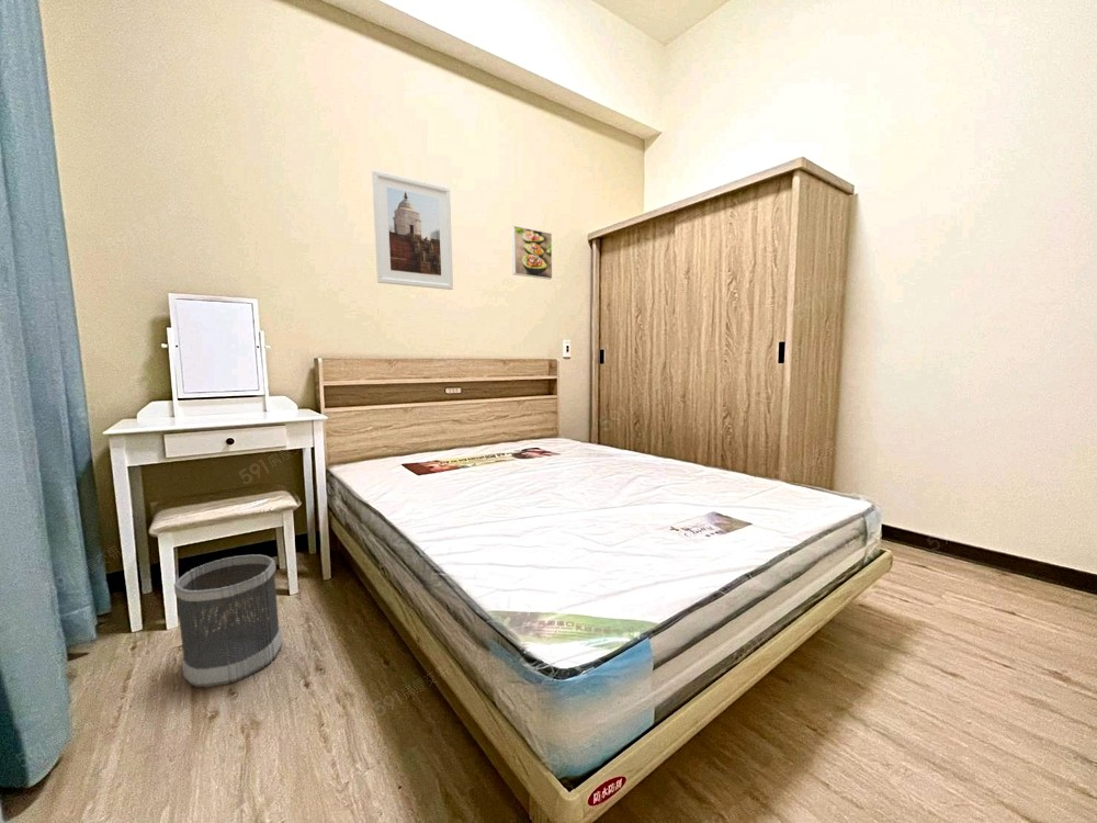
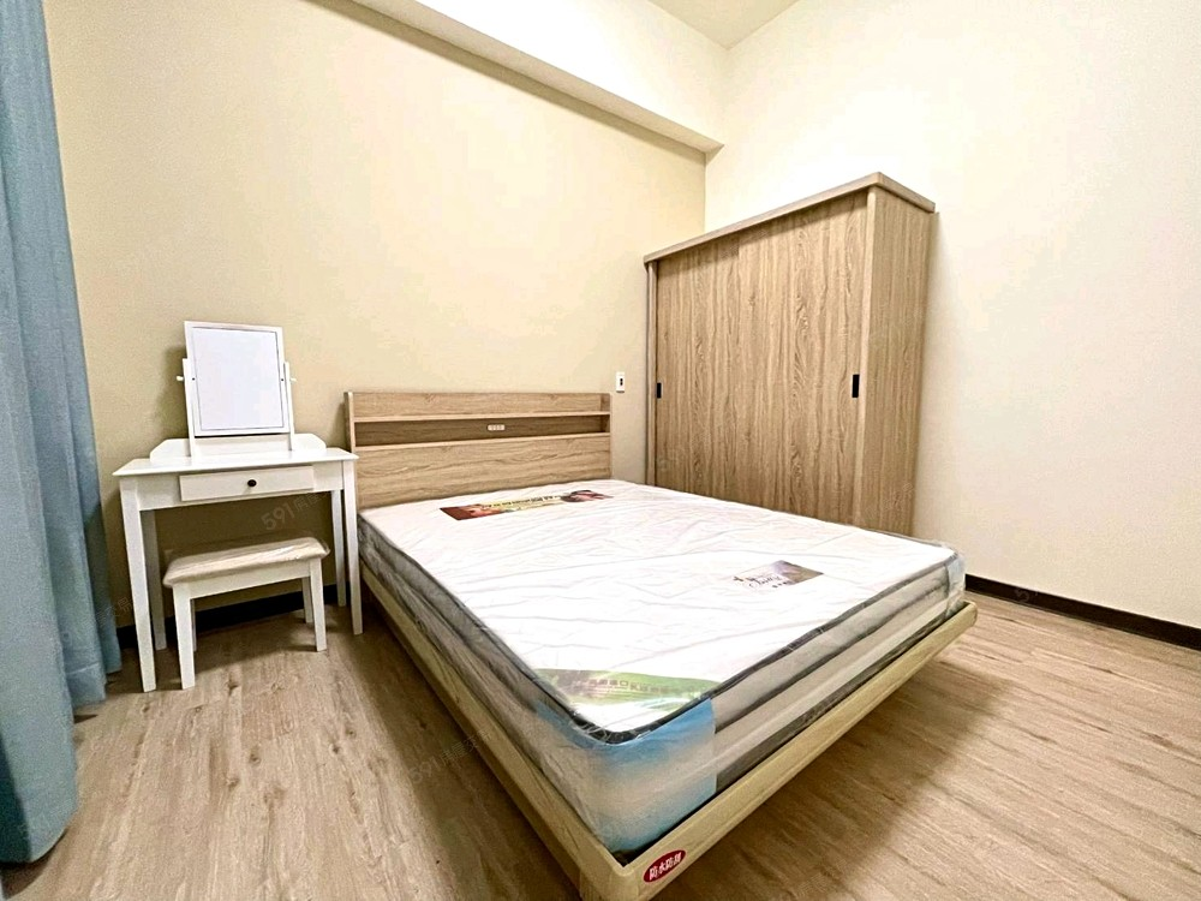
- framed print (532, 253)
- wastebasket (230, 616)
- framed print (415, 234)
